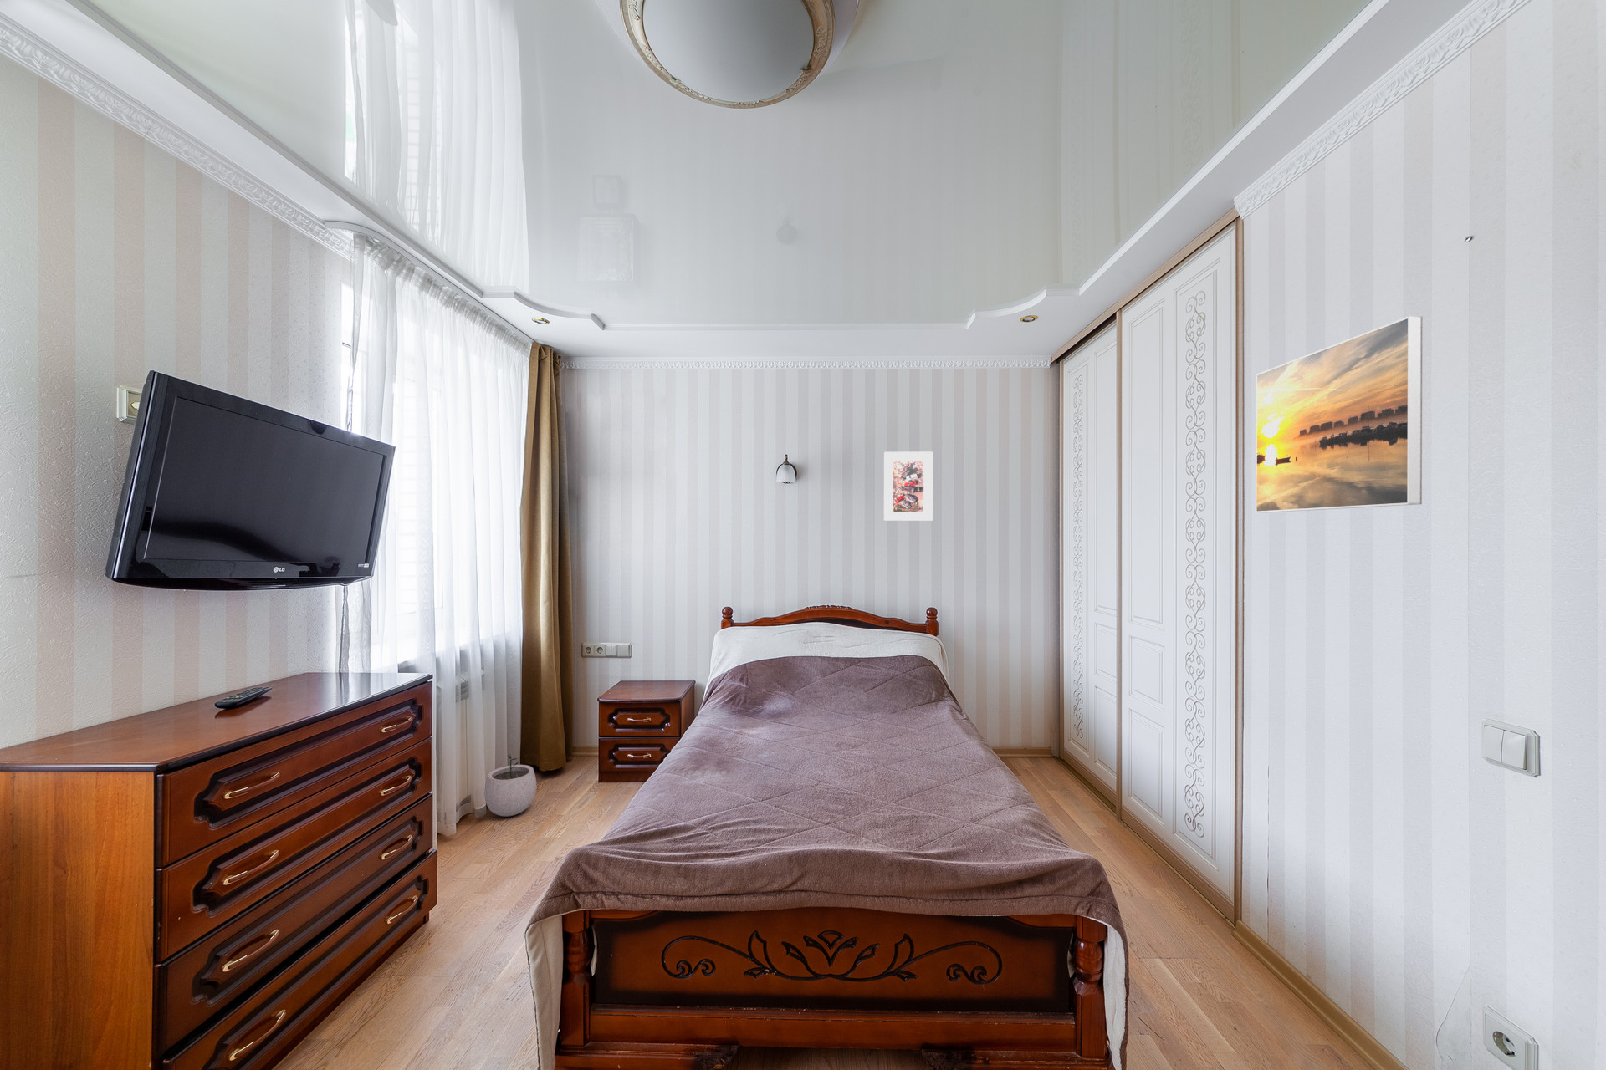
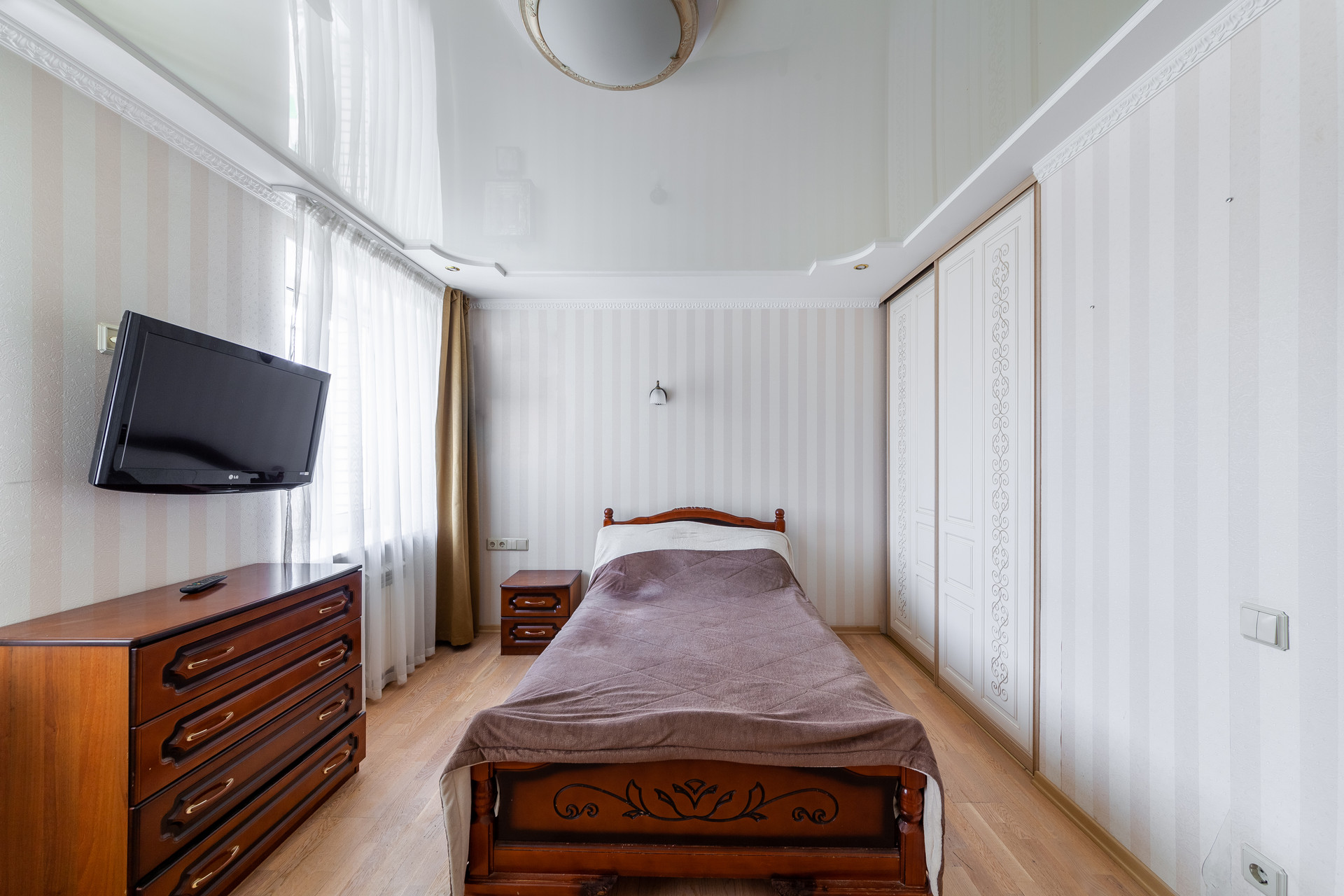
- plant pot (510, 783)
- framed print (908, 486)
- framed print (1326, 429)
